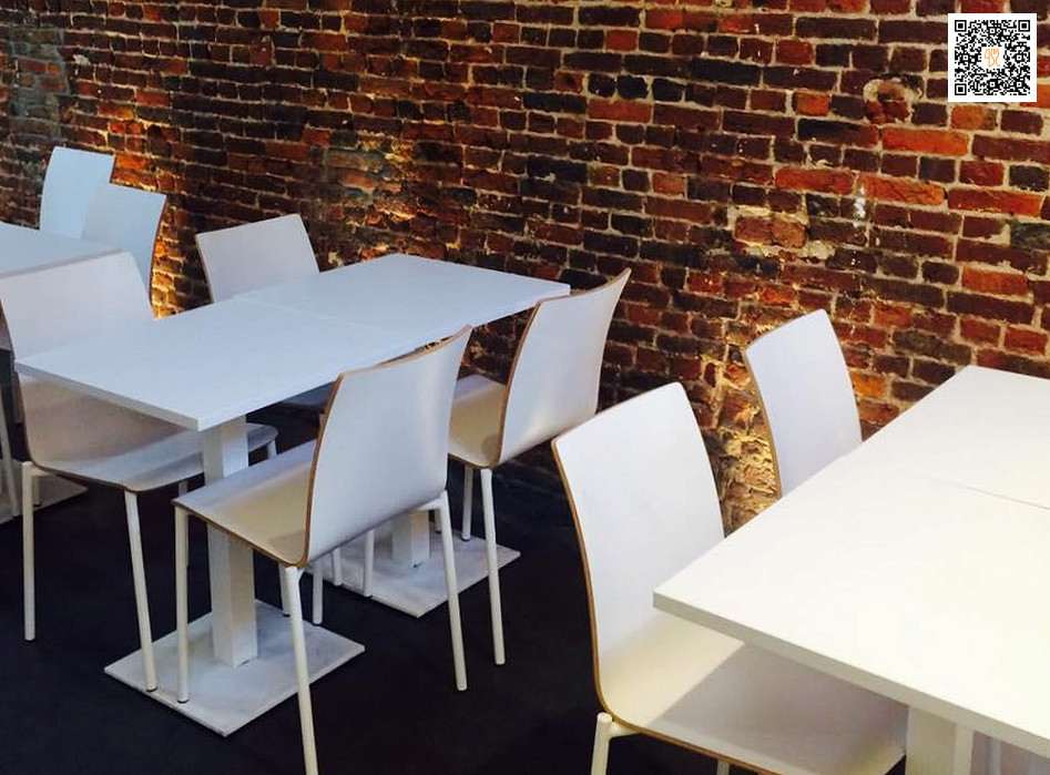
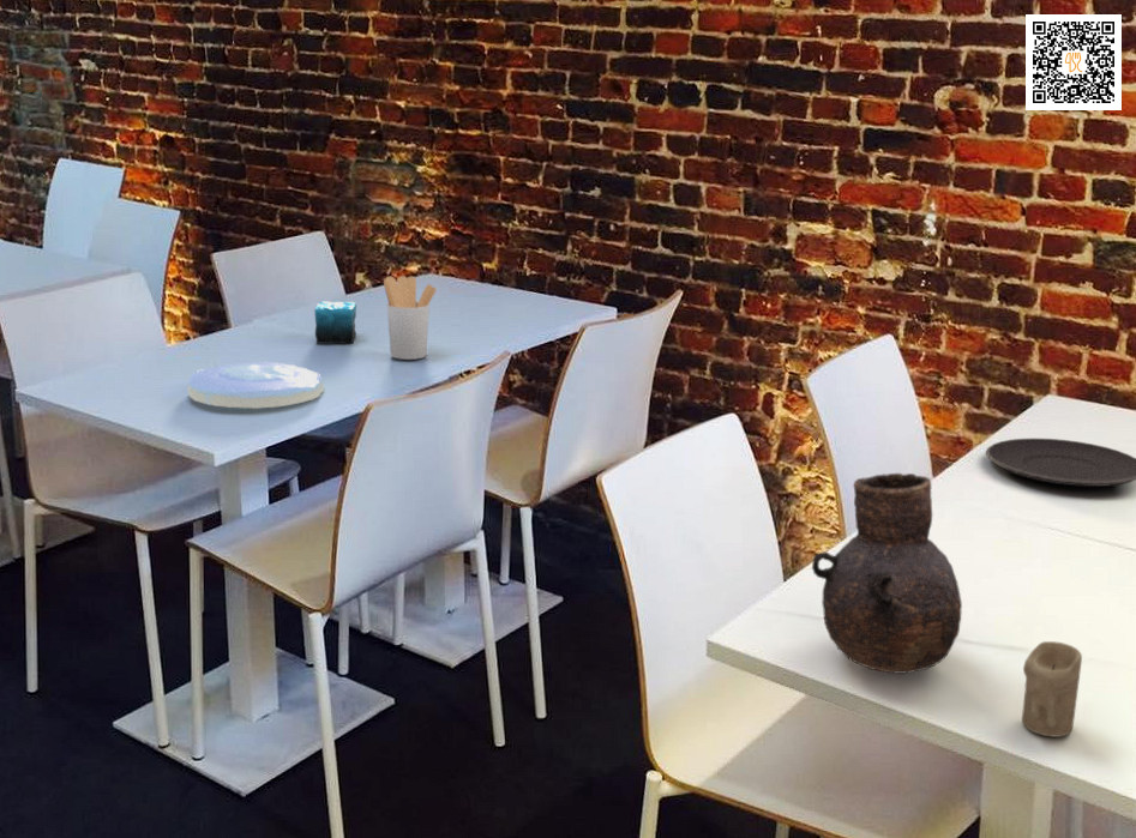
+ plate (256, 380)
+ vase (894, 572)
+ candle (336, 314)
+ candle (1050, 689)
+ plate (1064, 464)
+ utensil holder (405, 315)
